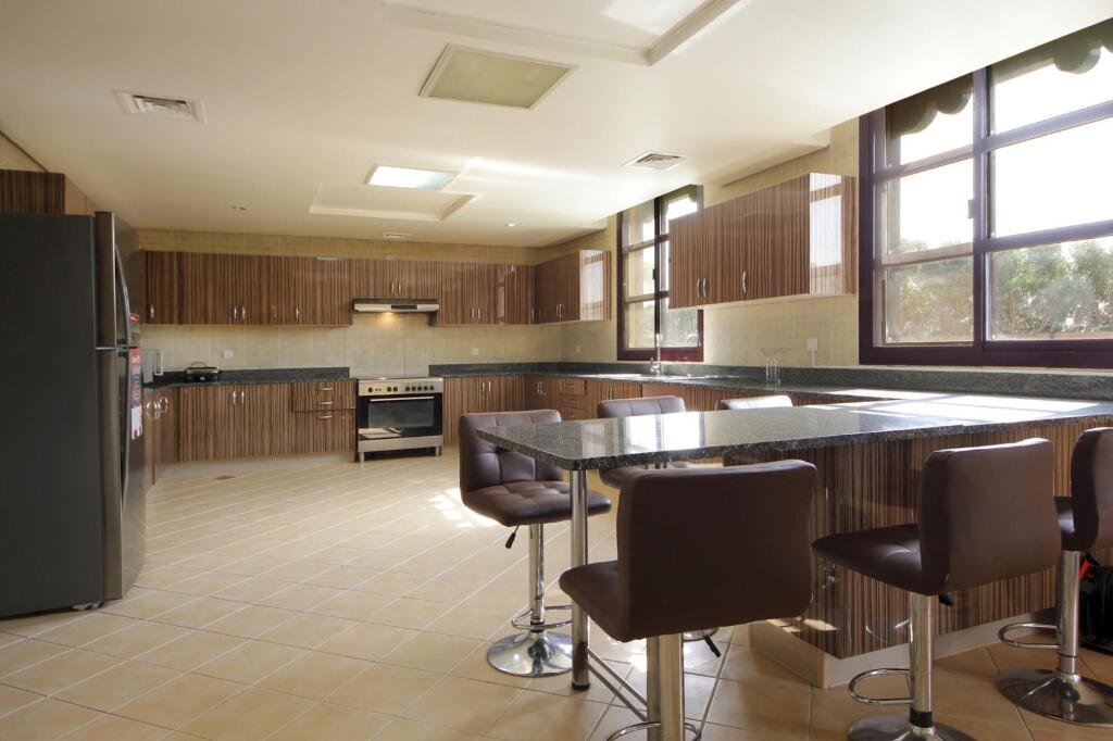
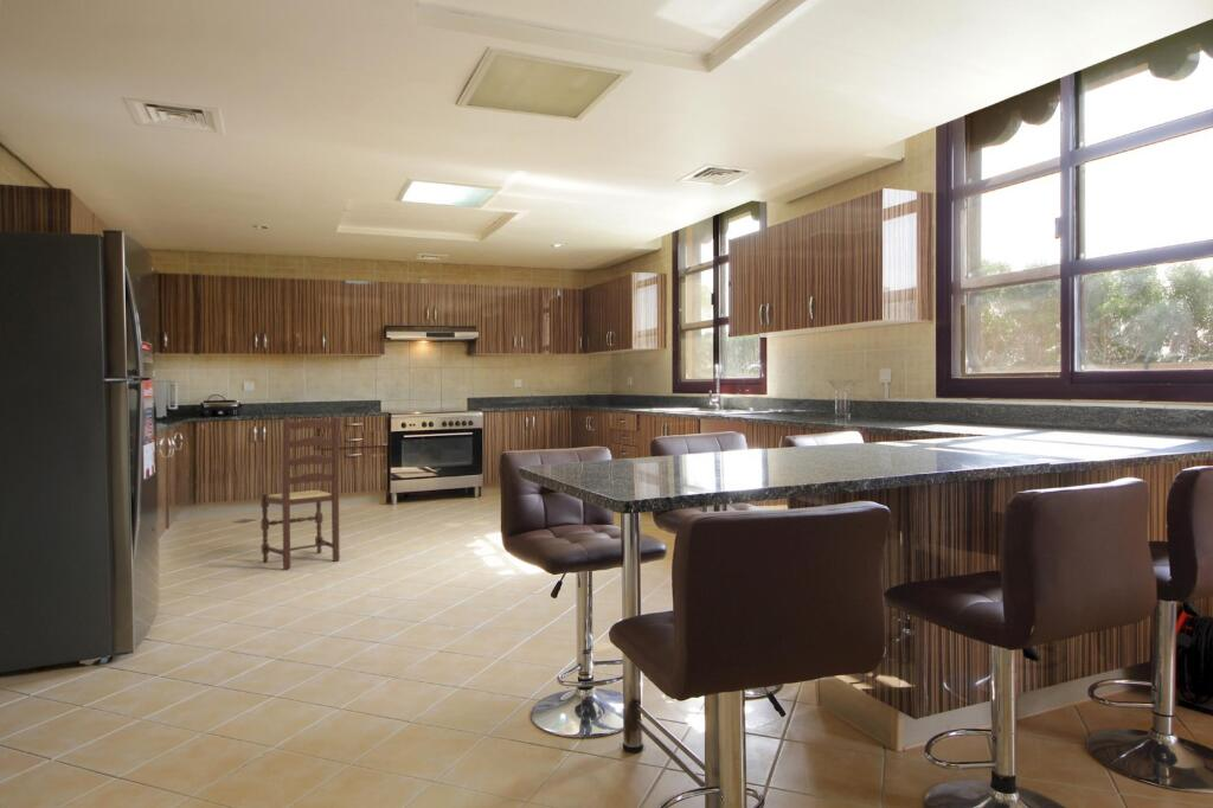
+ dining chair (301, 492)
